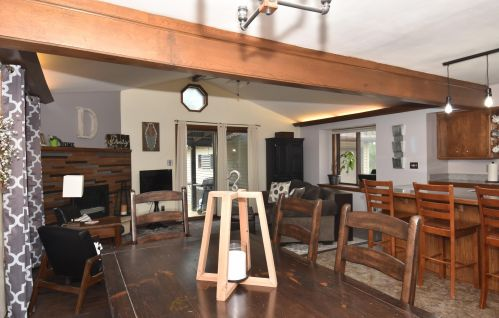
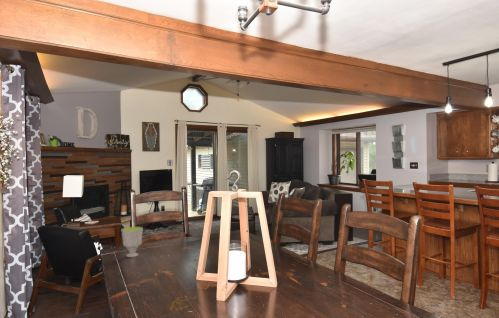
+ cup (132, 242)
